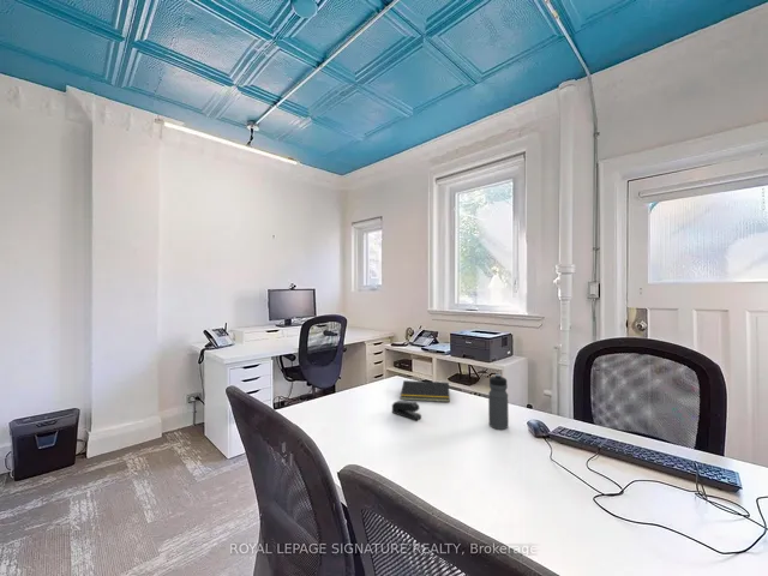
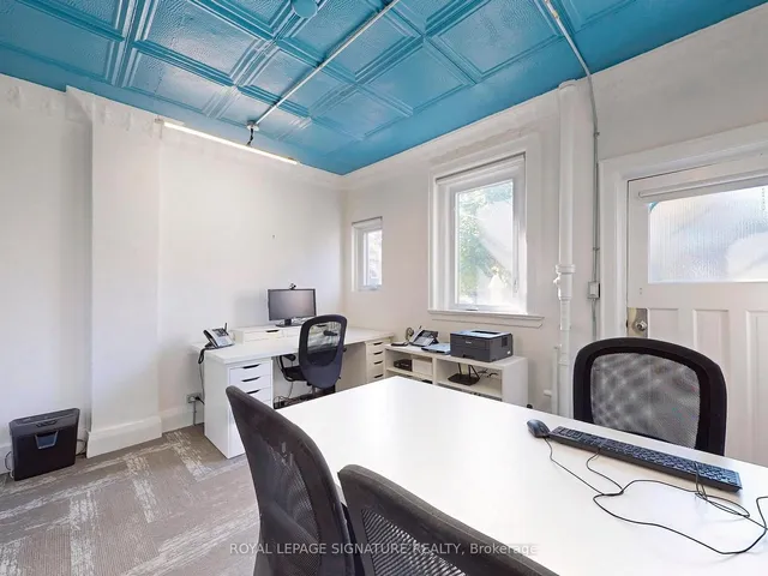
- water bottle (498, 400)
- notepad (425, 390)
- stapler (406, 407)
